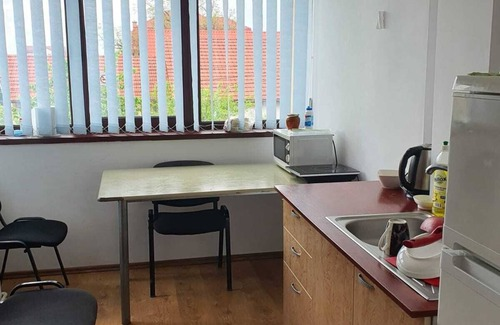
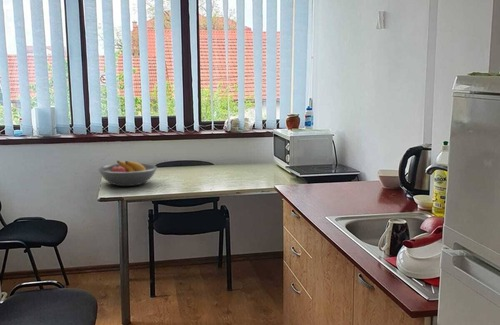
+ fruit bowl (128, 173)
